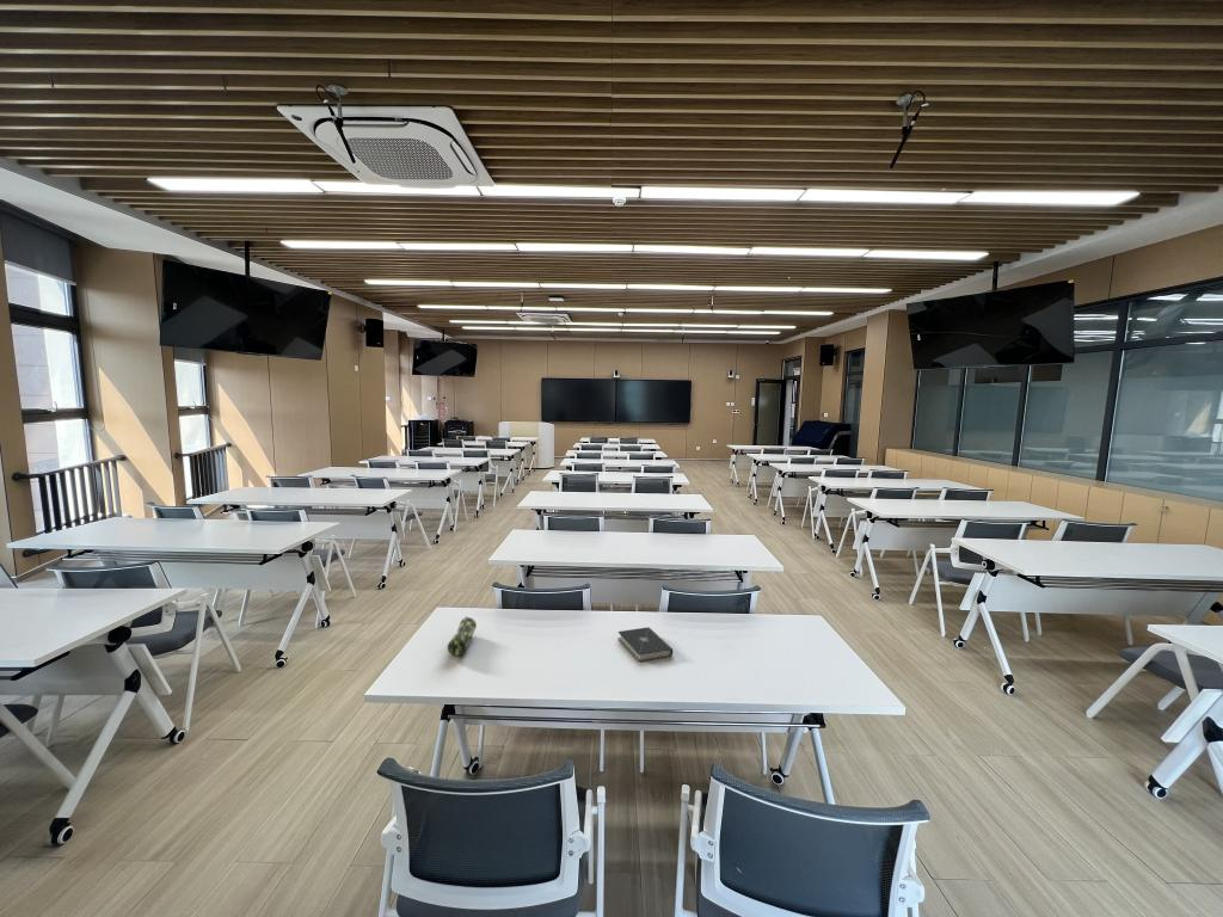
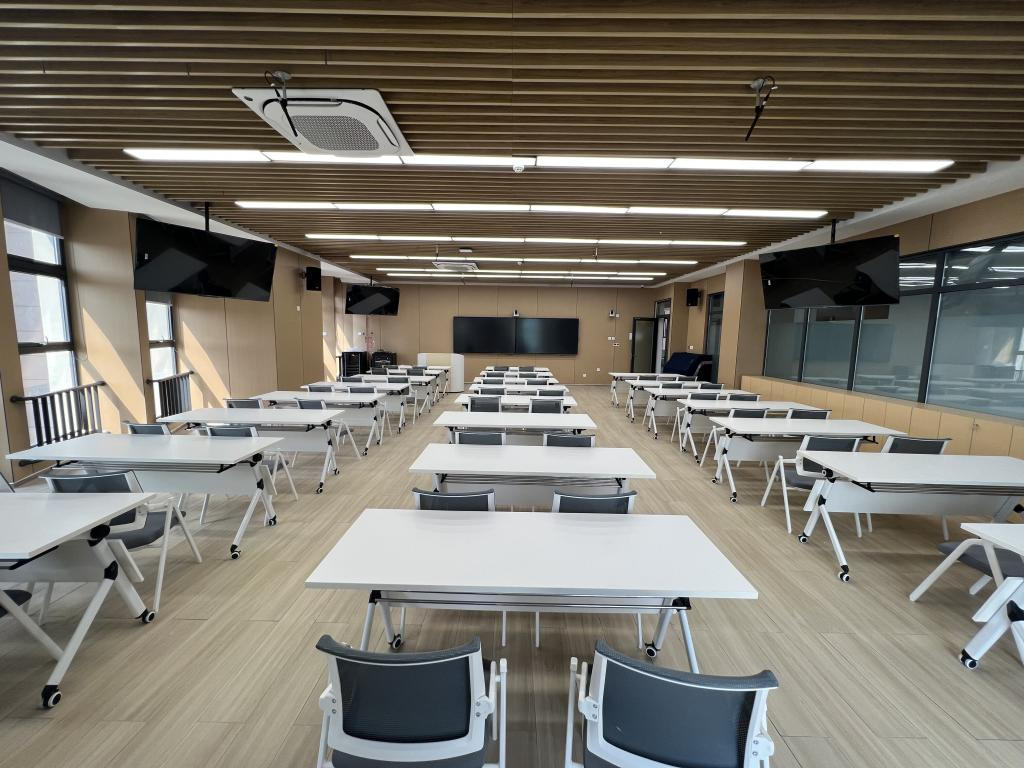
- book (644, 642)
- pencil case (462, 635)
